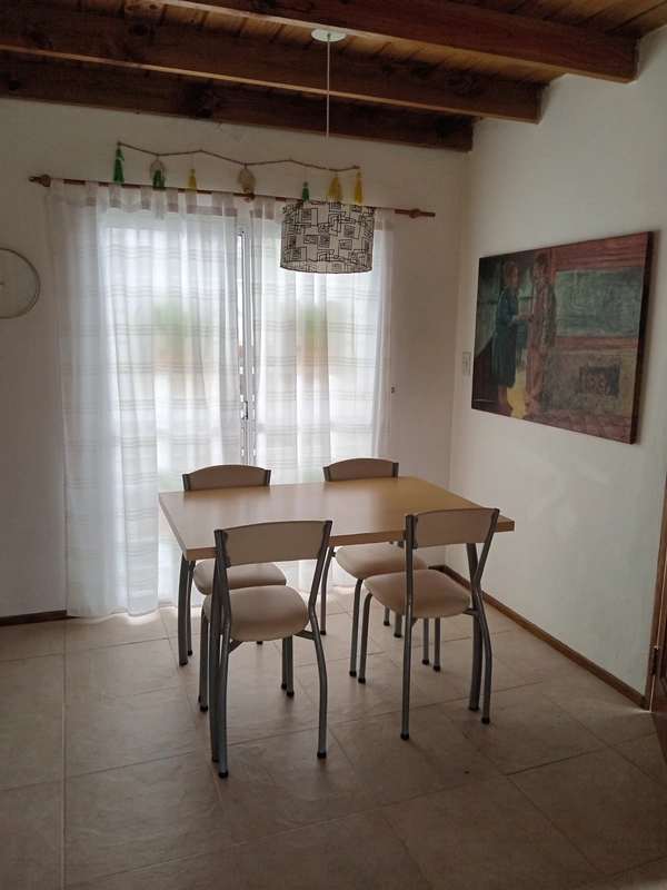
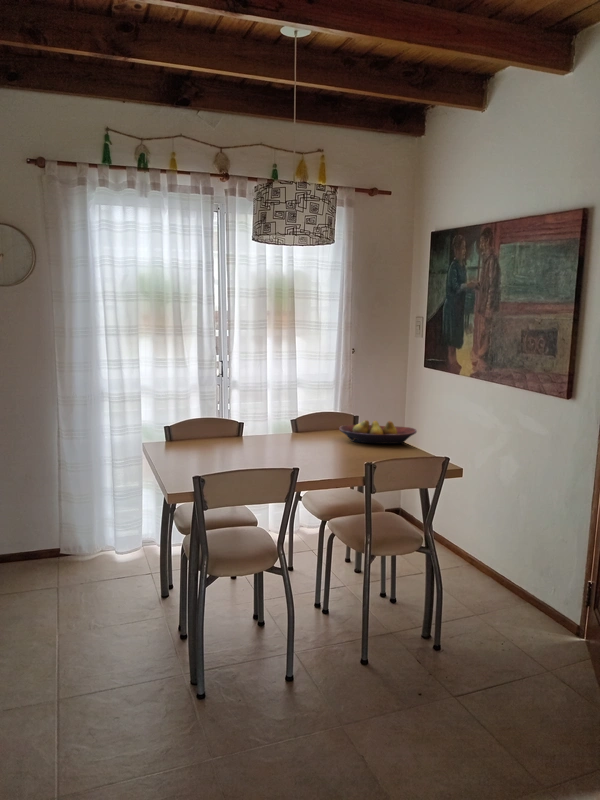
+ fruit bowl (377, 430)
